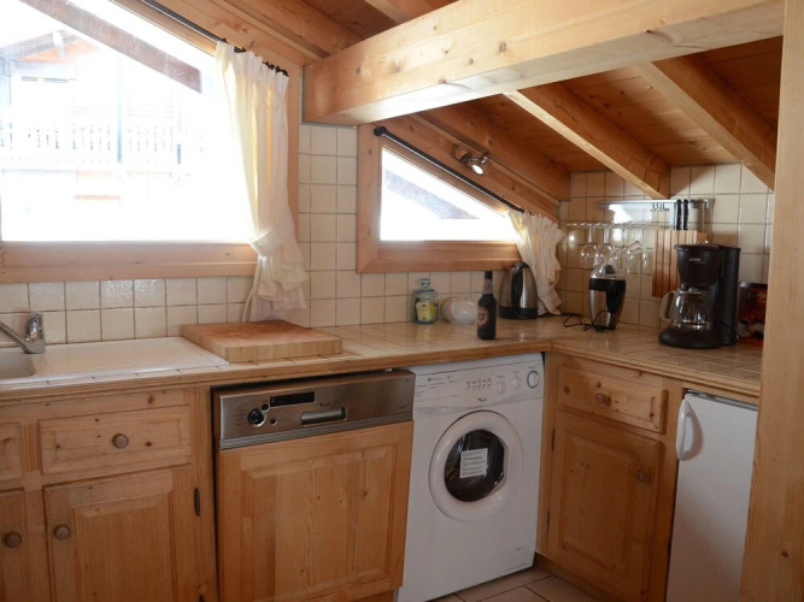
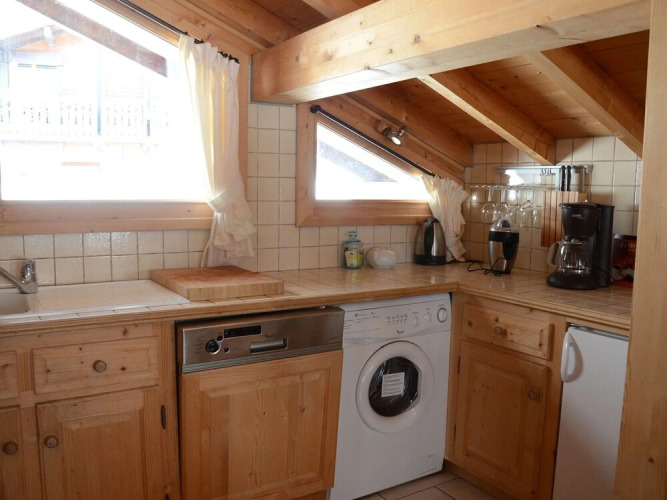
- bottle (487, 303)
